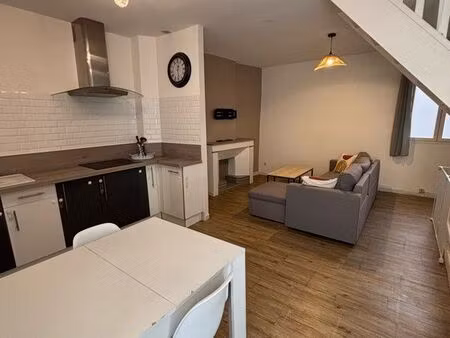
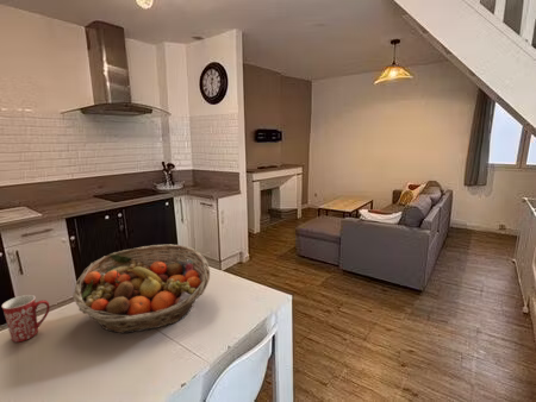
+ mug (29, 316)
+ fruit basket (147, 284)
